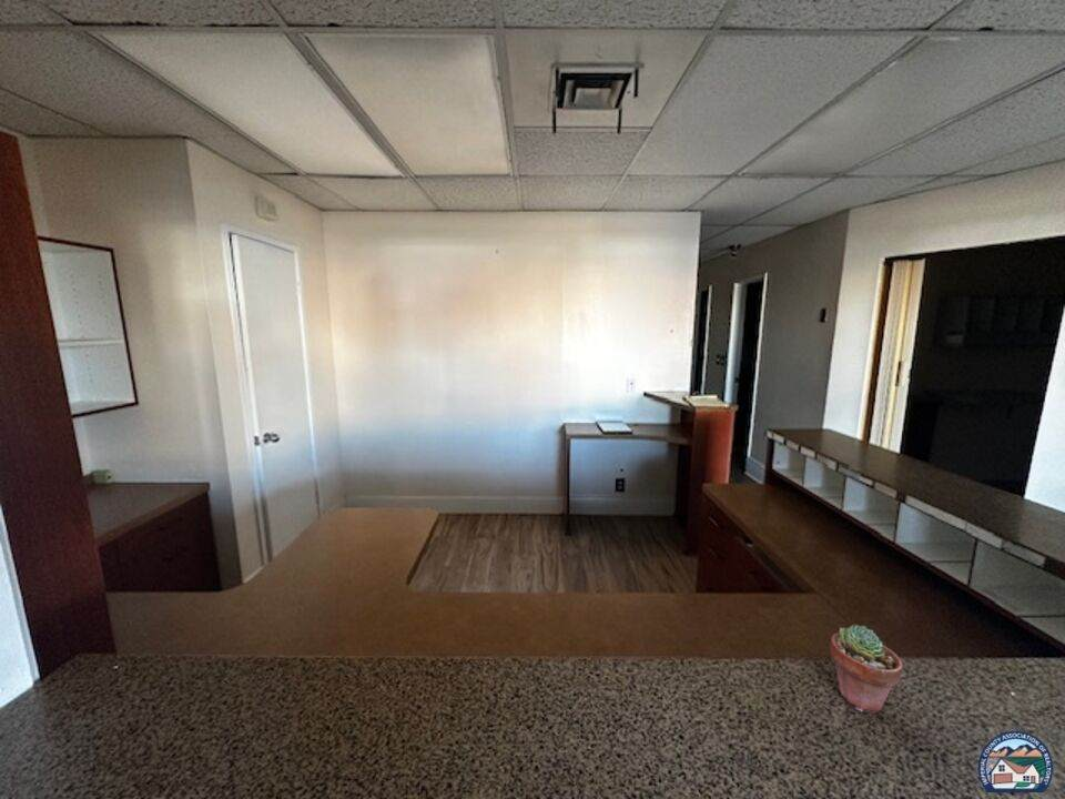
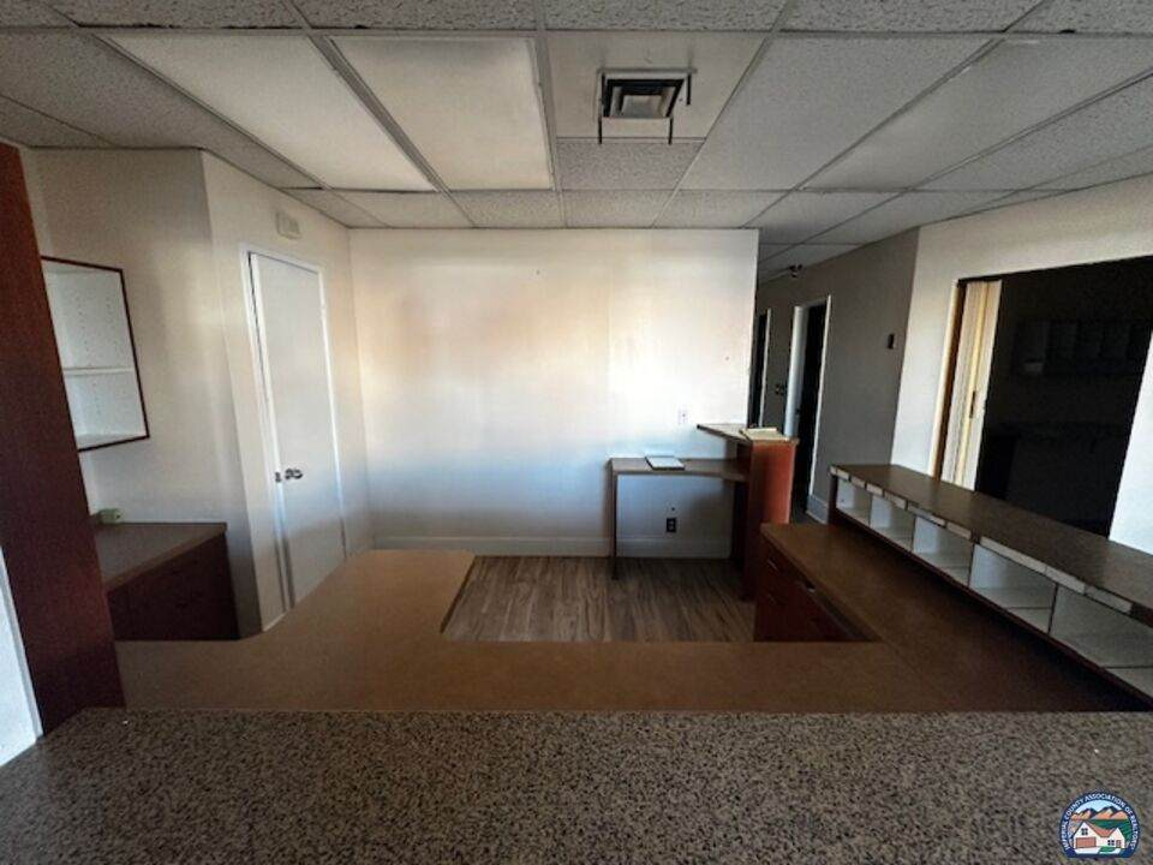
- potted succulent (863, 664)
